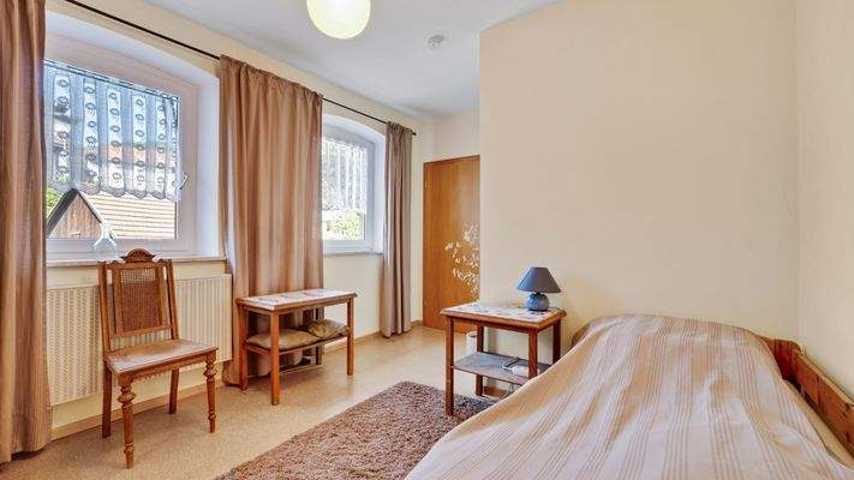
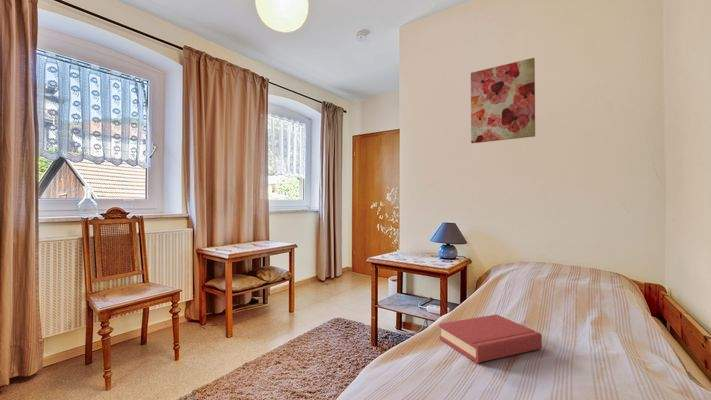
+ hardback book (488, 336)
+ wall art (501, 103)
